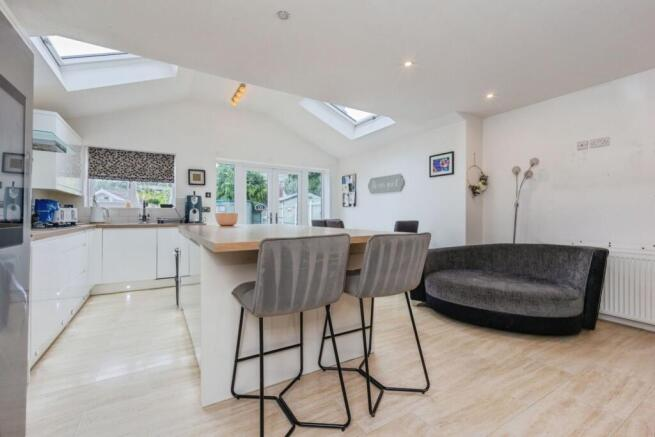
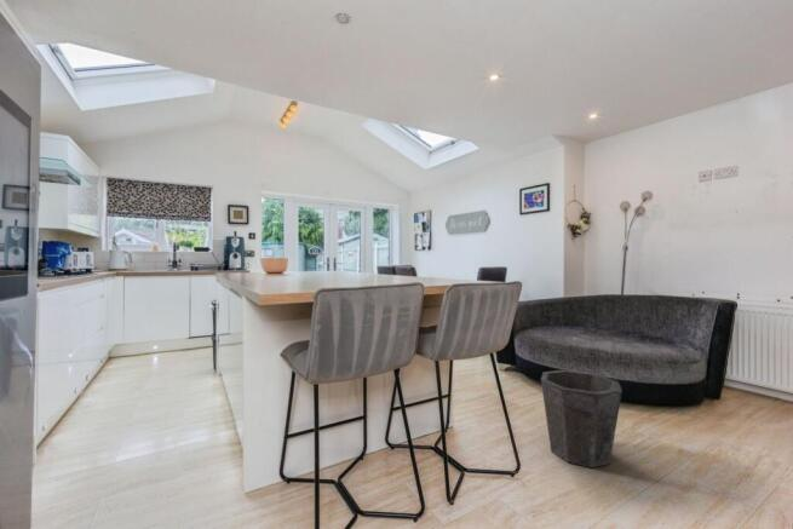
+ waste bin (579, 415)
